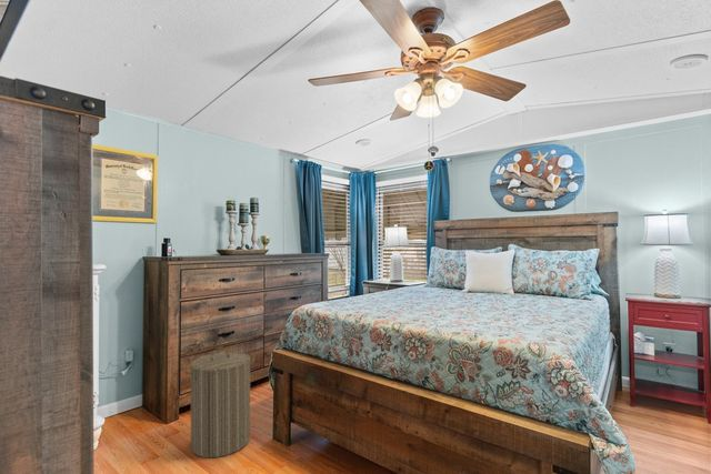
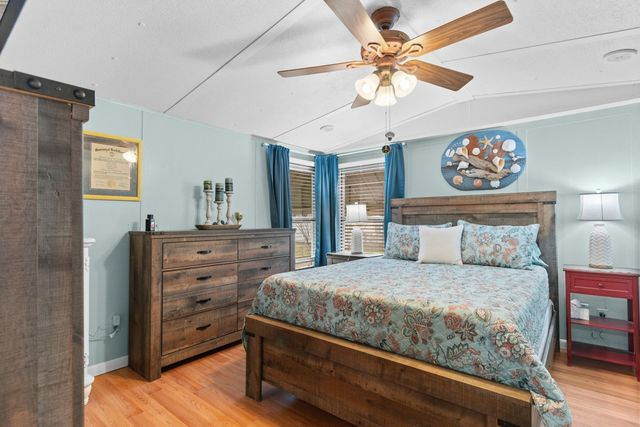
- laundry hamper (221, 394)
